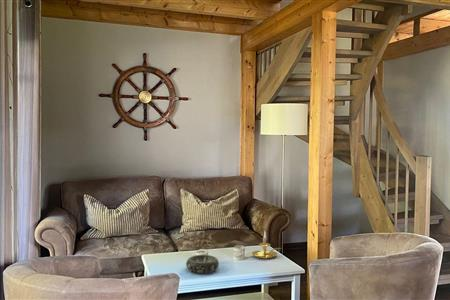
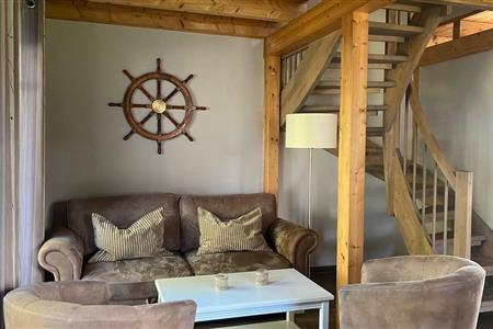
- decorative bowl (202, 263)
- candle holder (266, 243)
